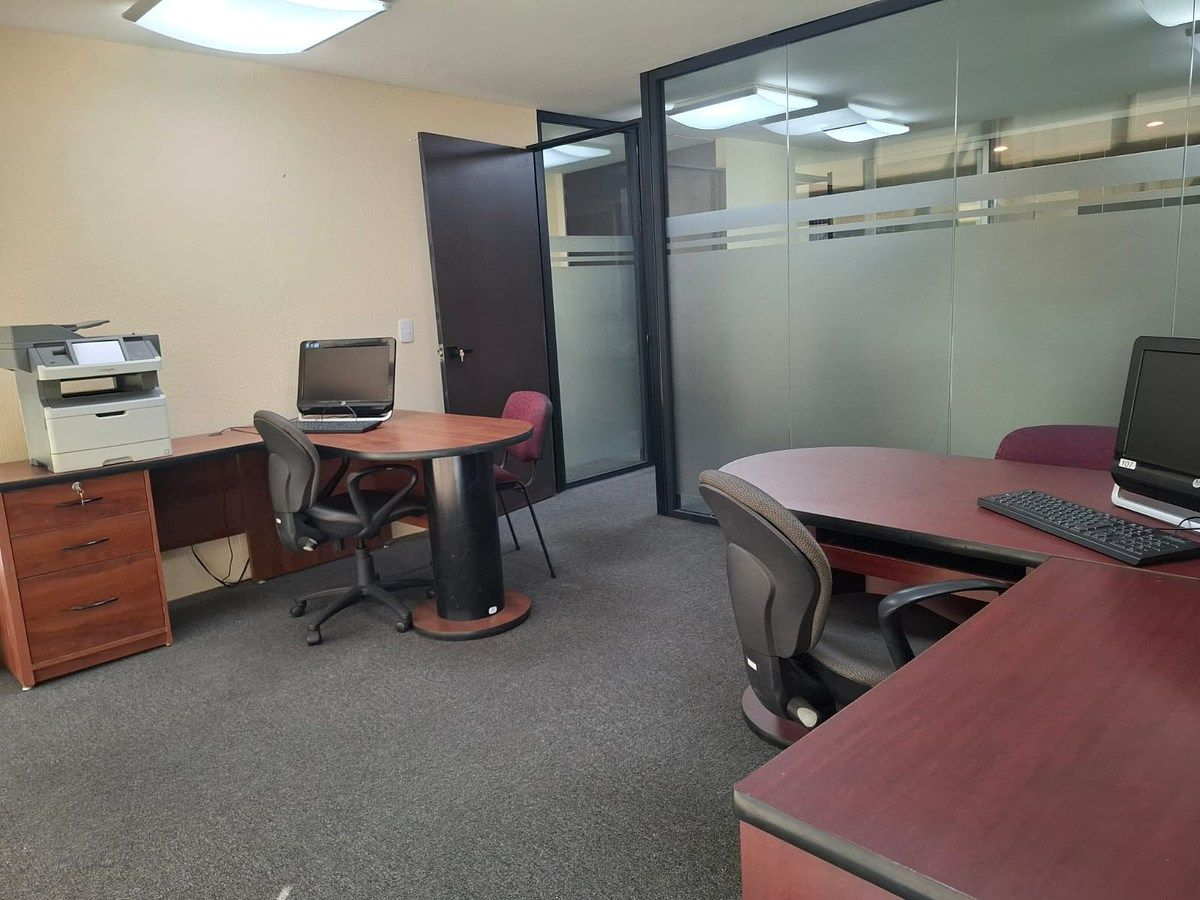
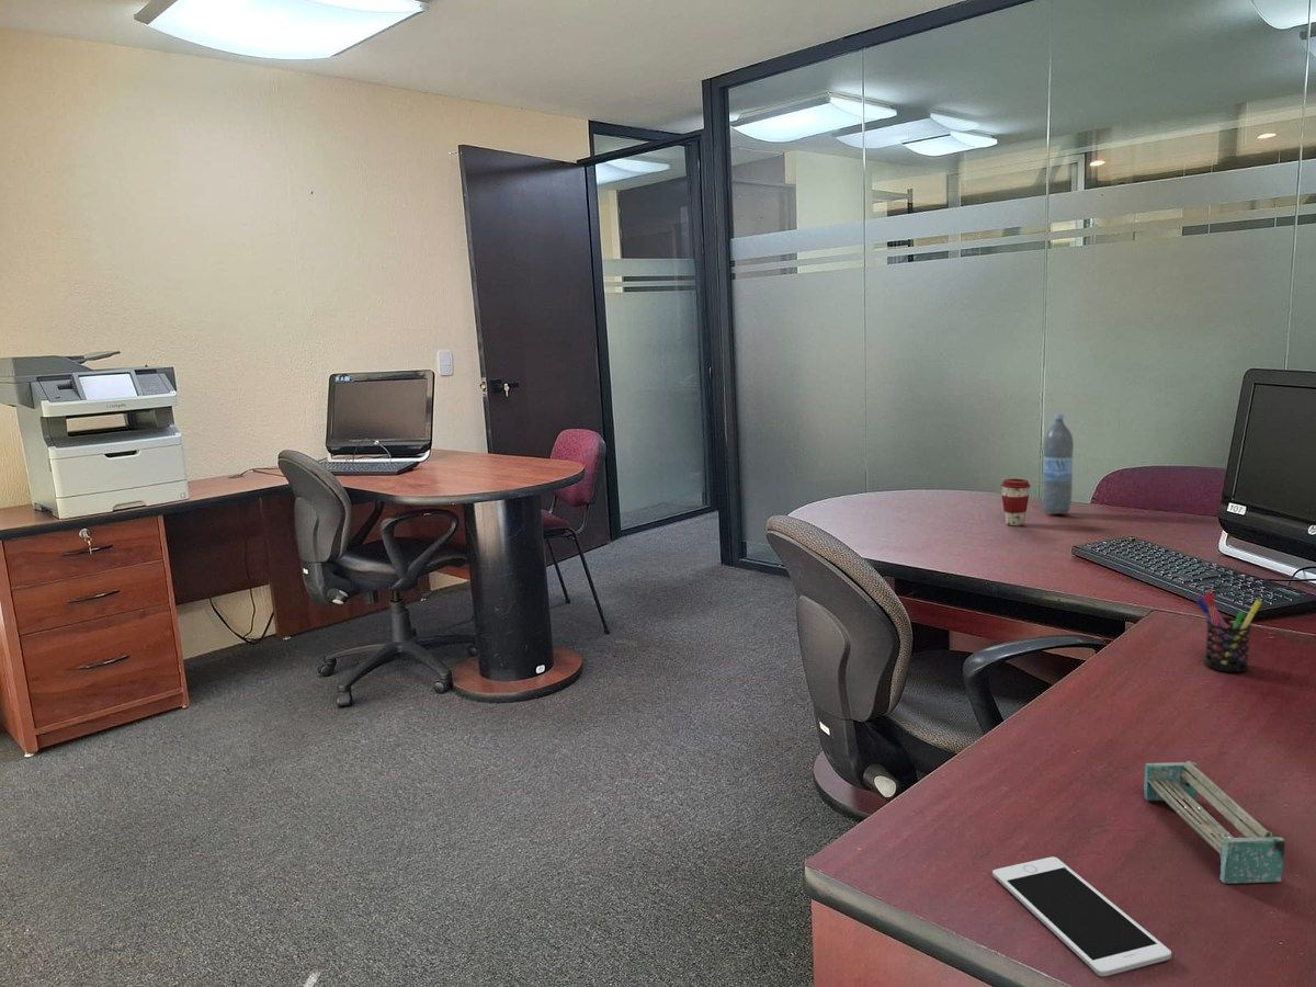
+ coffee cup (1014, 501)
+ shelf (1207, 815)
+ pen holder (1227, 629)
+ water bottle (1057, 464)
+ cell phone (1075, 910)
